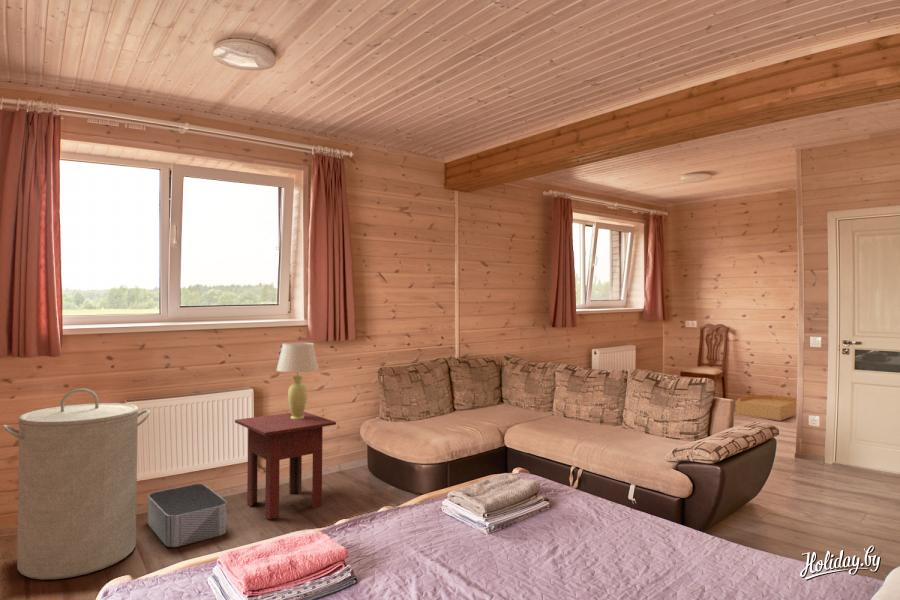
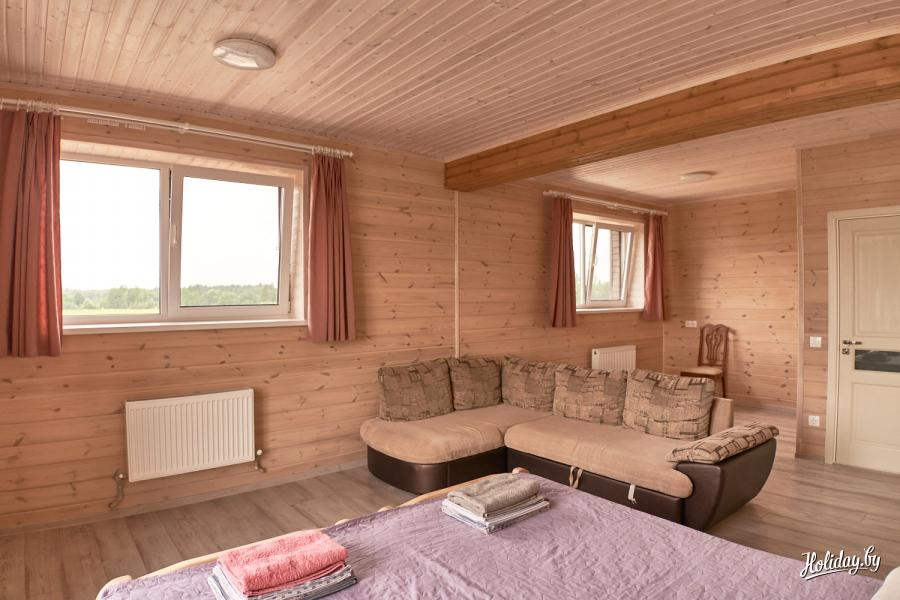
- storage bin (186, 513)
- laundry hamper (80, 472)
- side table (284, 458)
- table lamp (297, 380)
- basket (766, 405)
